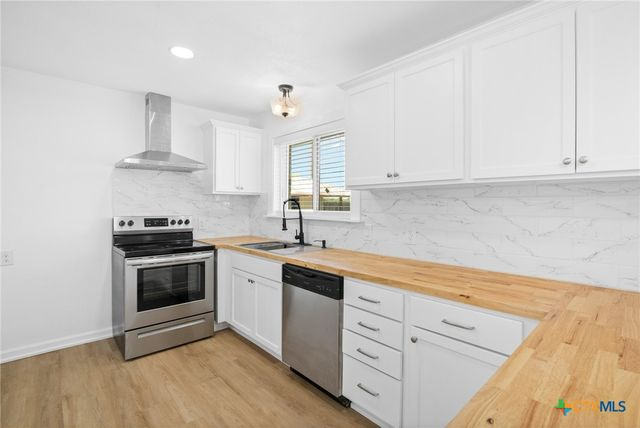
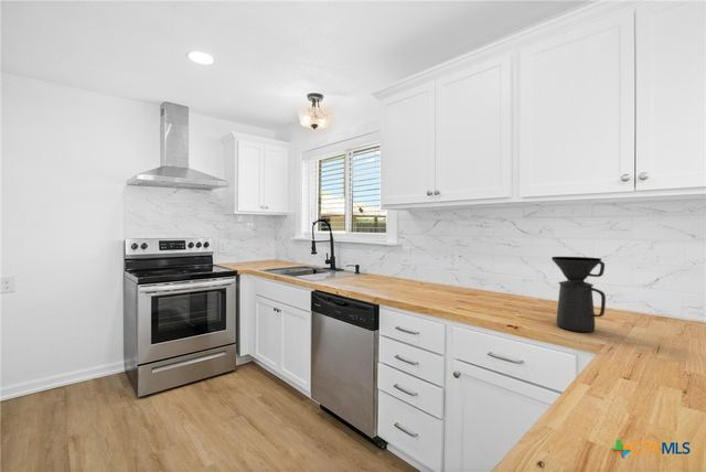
+ coffee maker (575, 292)
